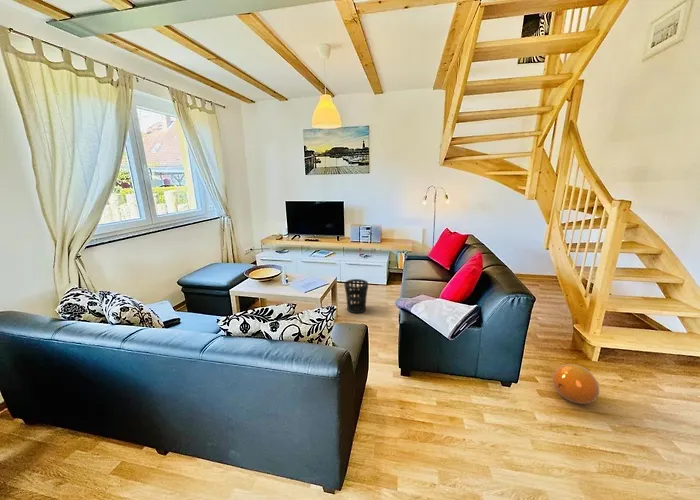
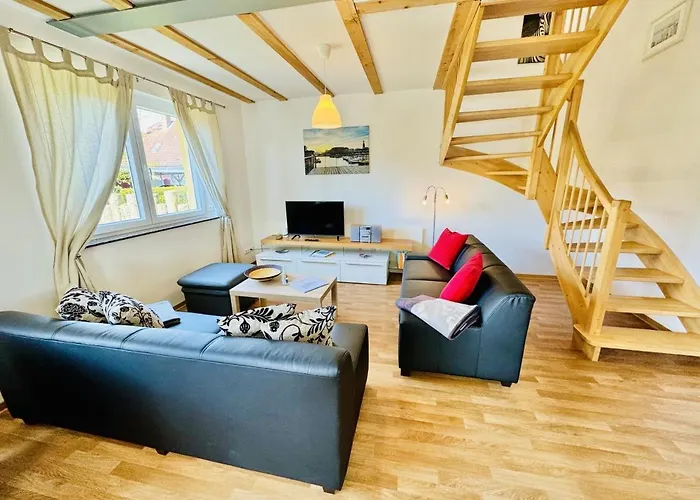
- ball (574, 383)
- wastebasket (356, 296)
